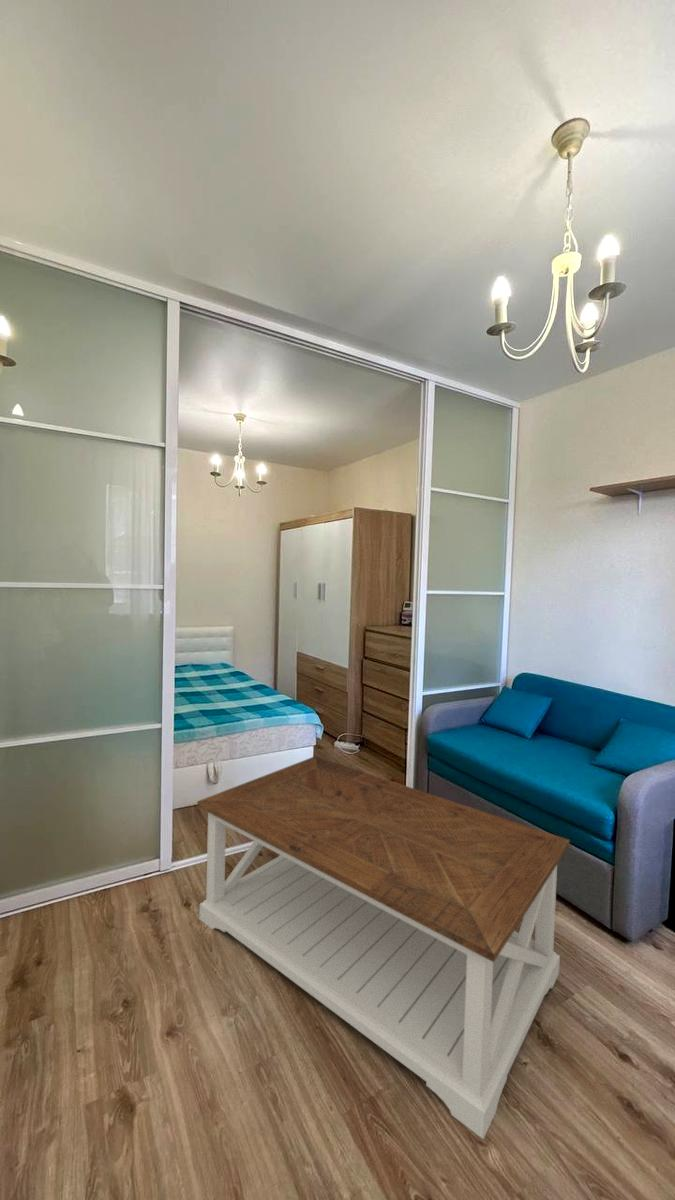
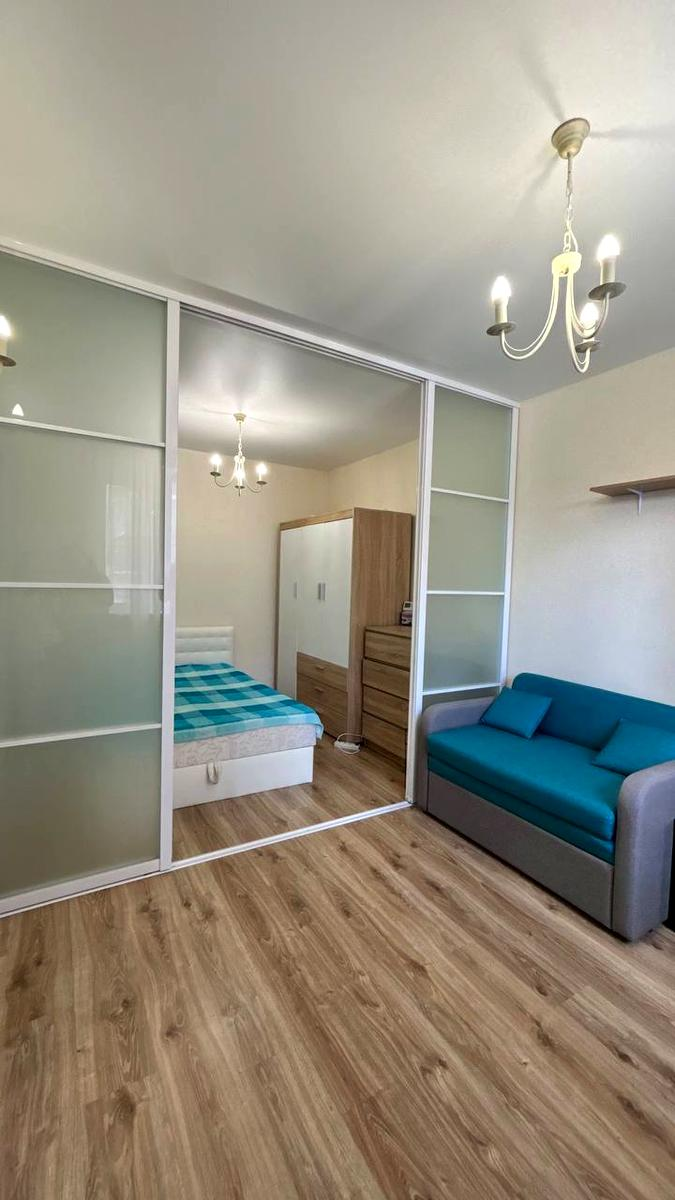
- coffee table (370, 882)
